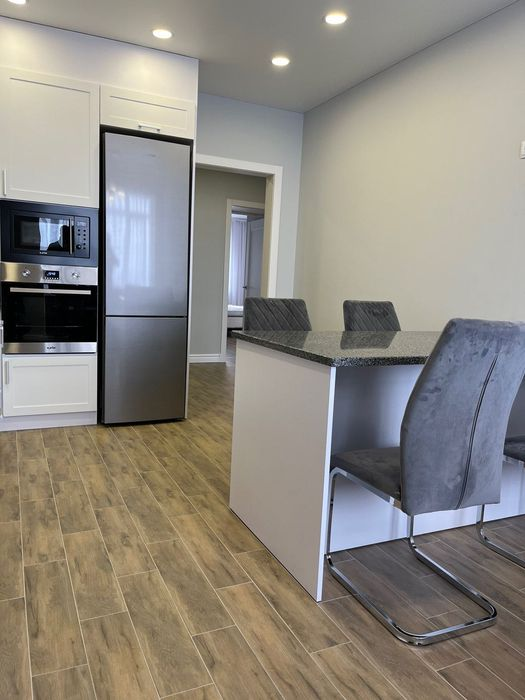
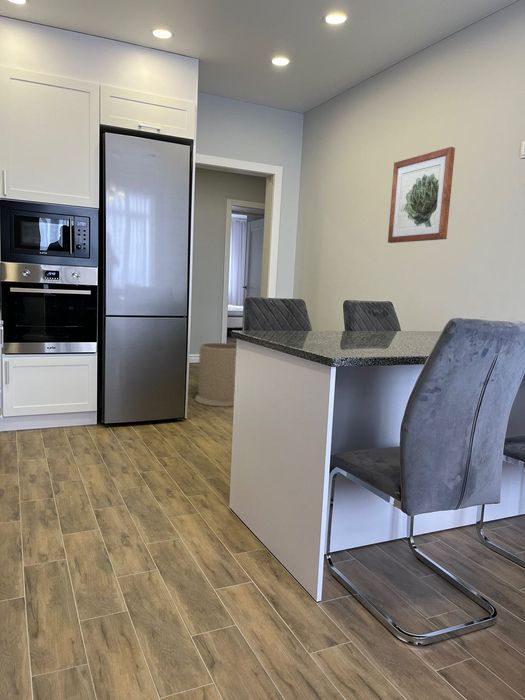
+ wall art (418, 198)
+ trash can (222, 373)
